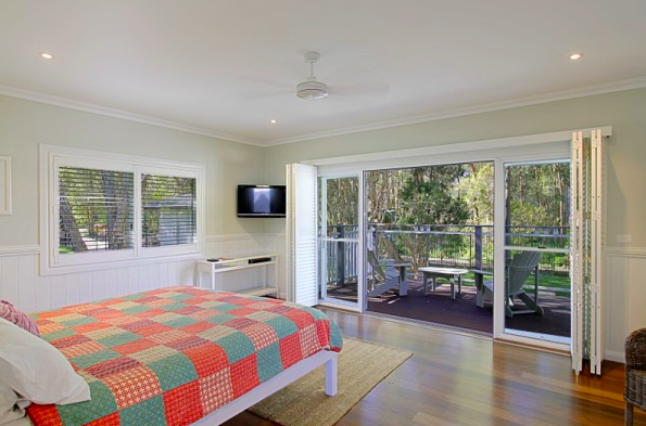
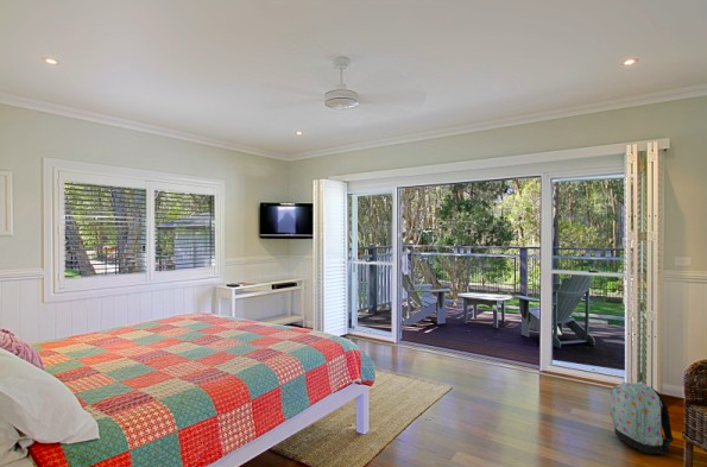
+ backpack (637, 414)
